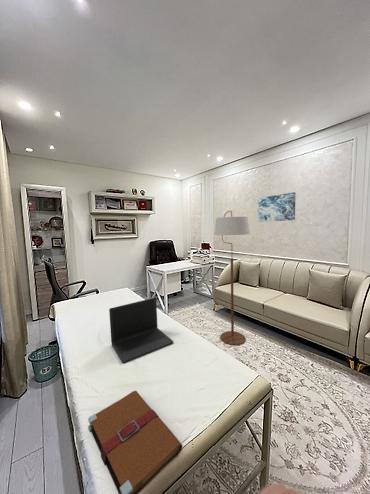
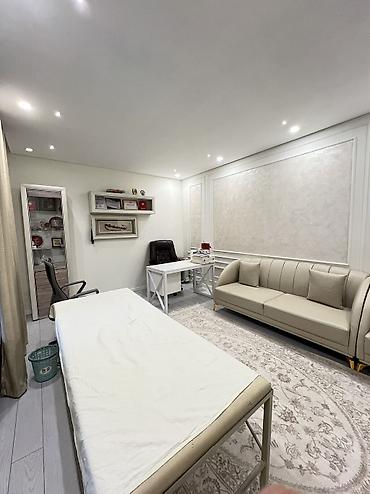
- book (130, 429)
- laptop (141, 325)
- floor lamp (231, 275)
- wall art (275, 208)
